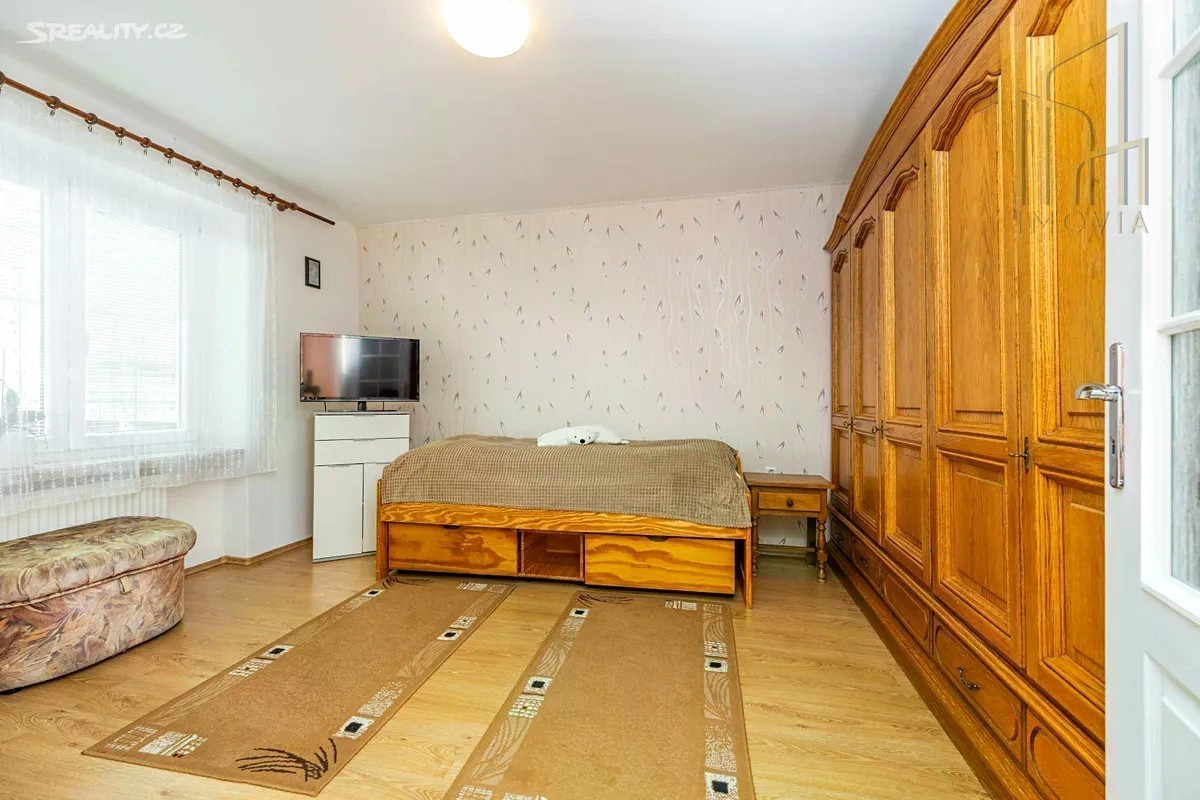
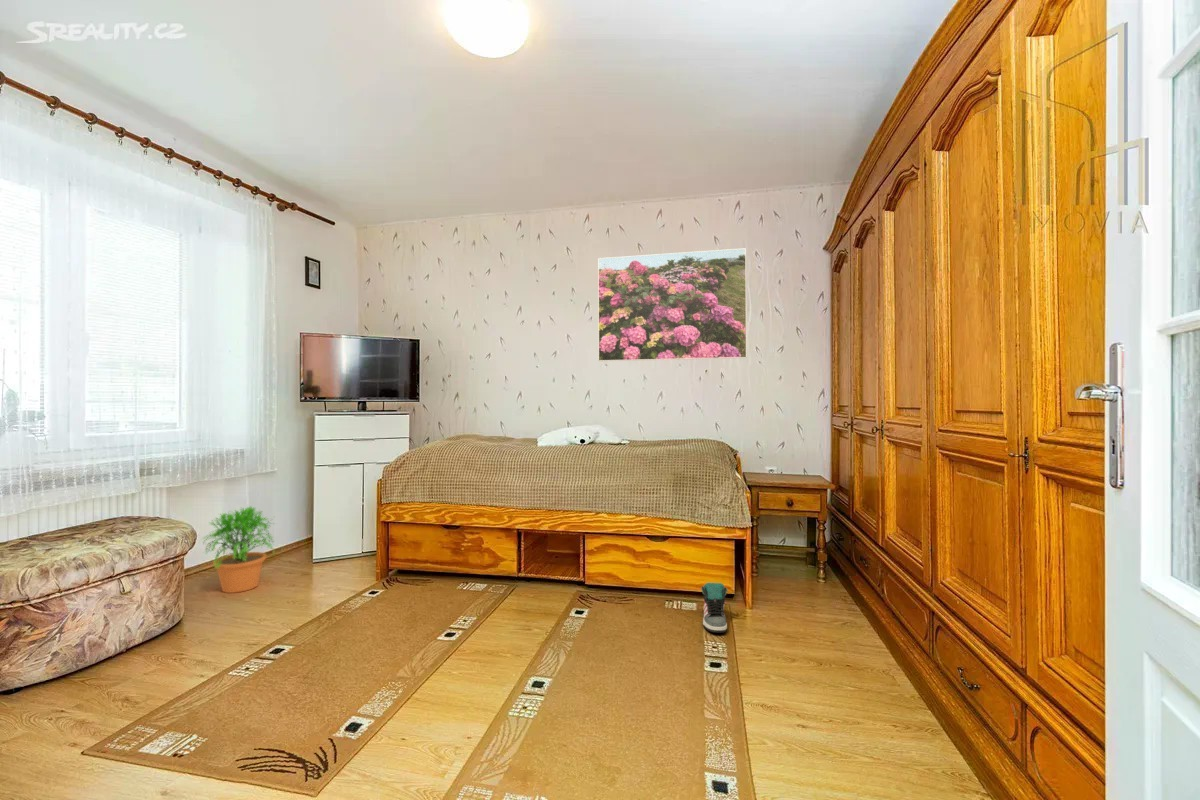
+ potted plant (238, 546)
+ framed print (670, 306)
+ sneaker (715, 603)
